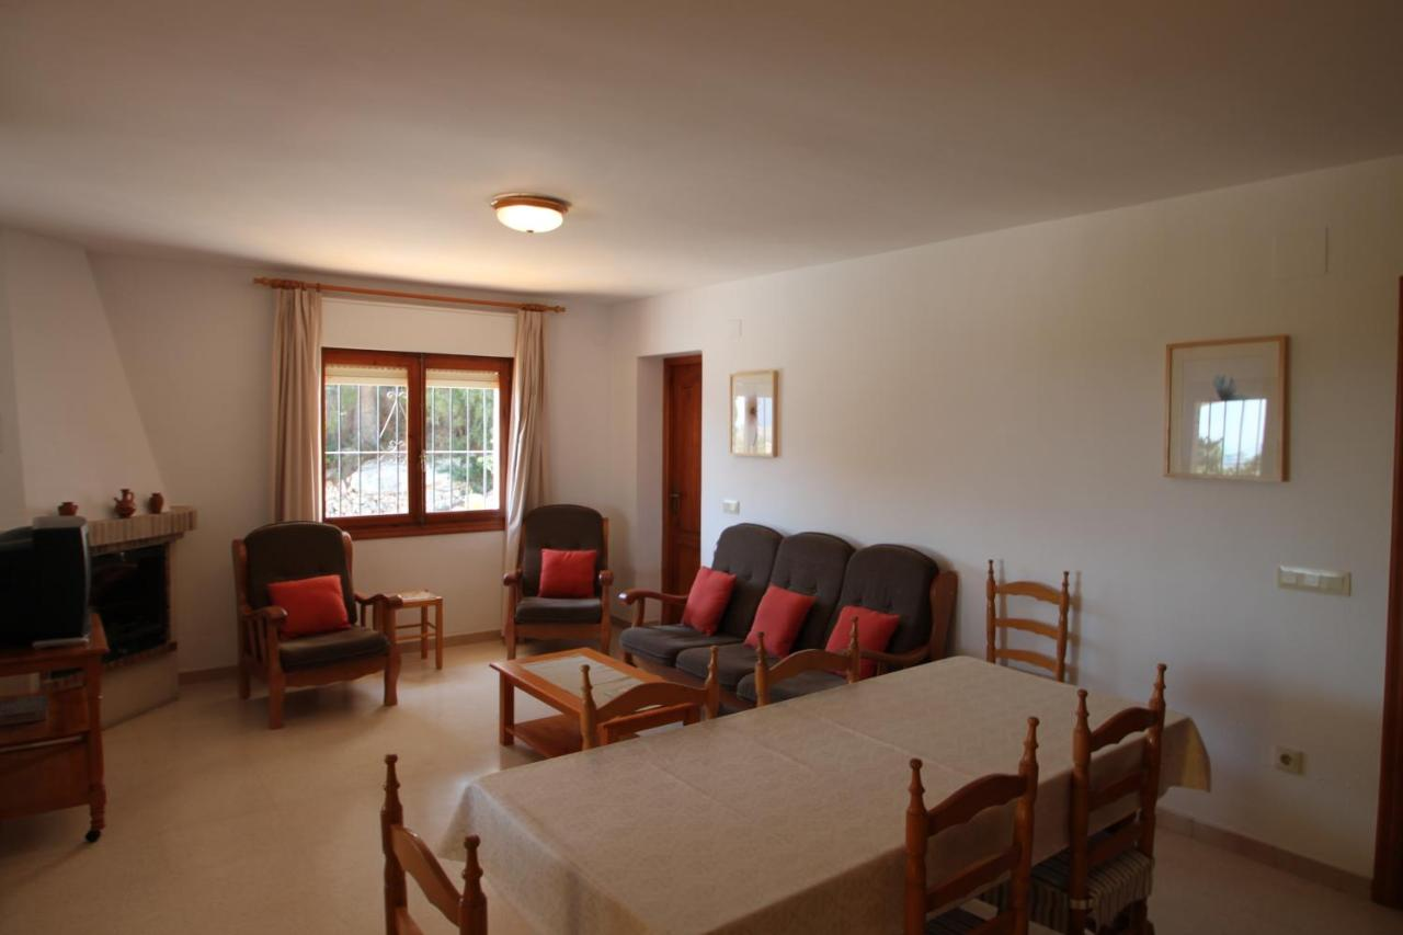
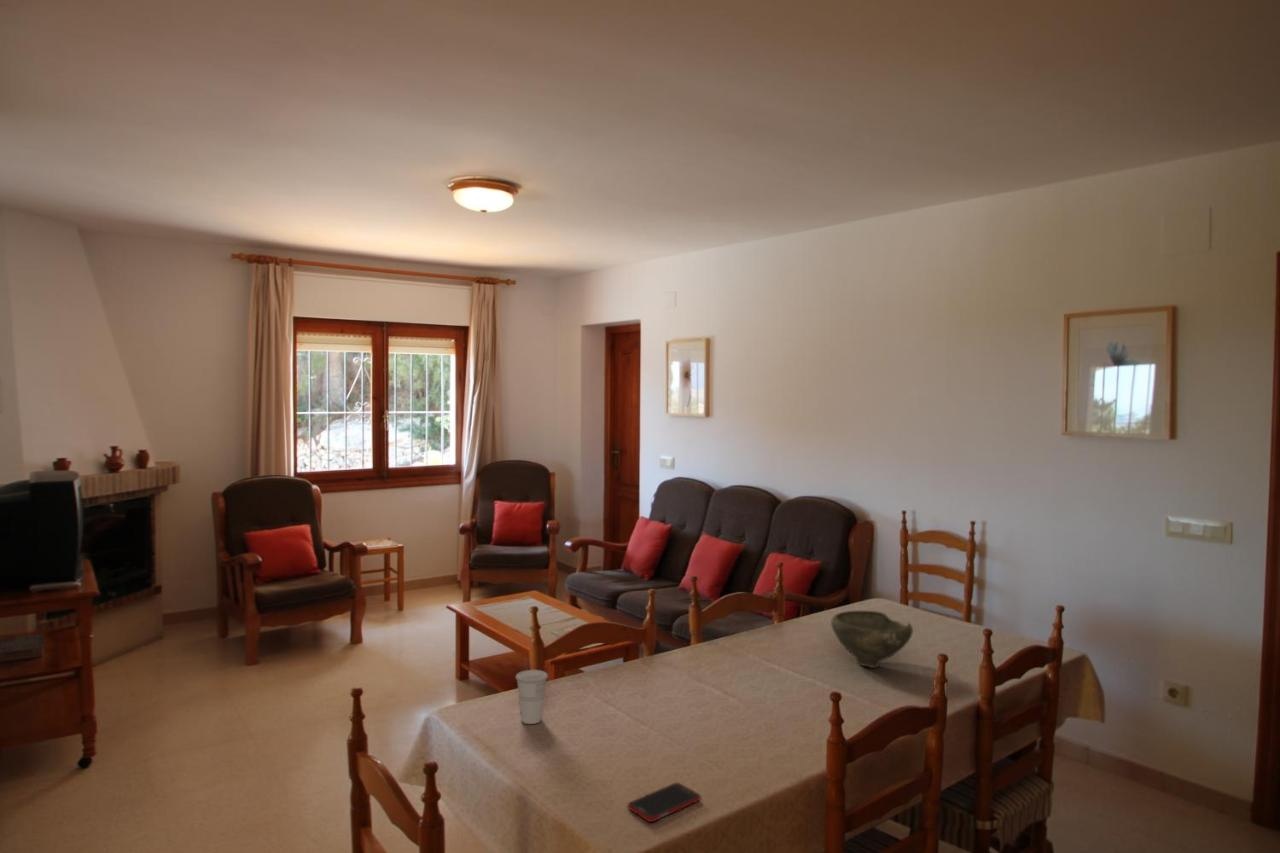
+ cup (531, 697)
+ bowl (871, 642)
+ cell phone (664, 801)
